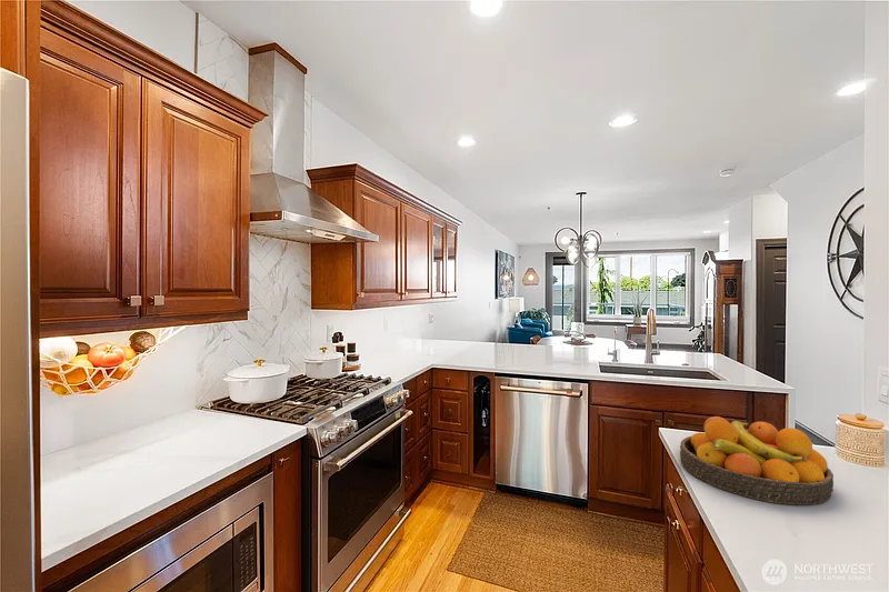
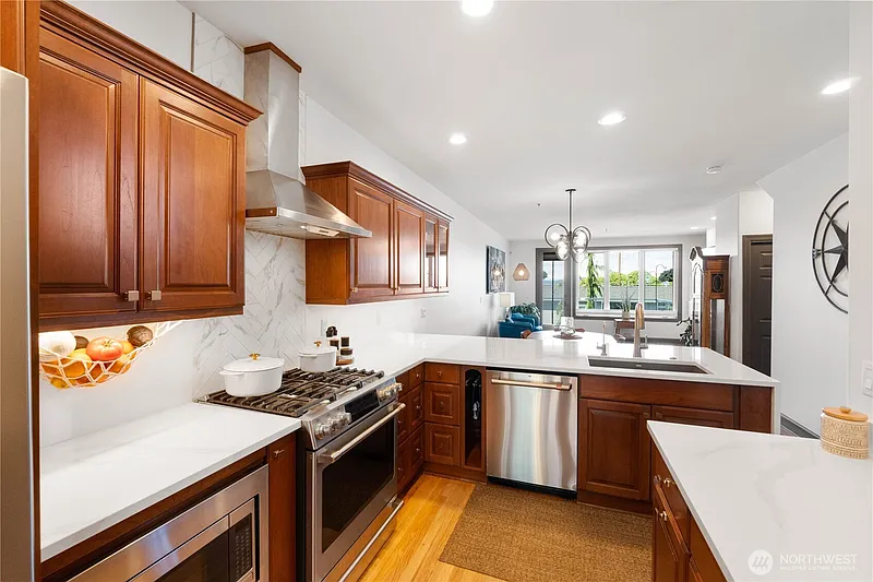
- fruit bowl (749, 446)
